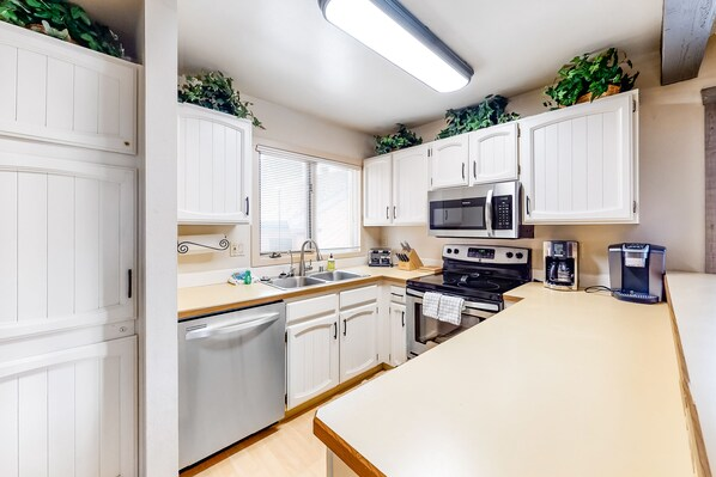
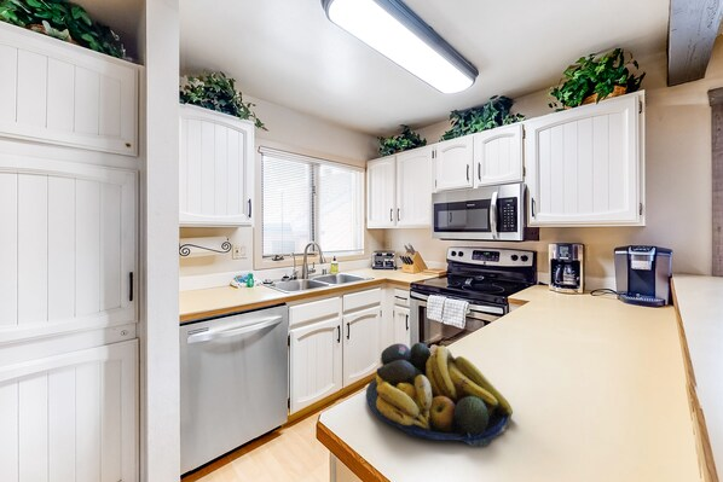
+ fruit bowl (433, 374)
